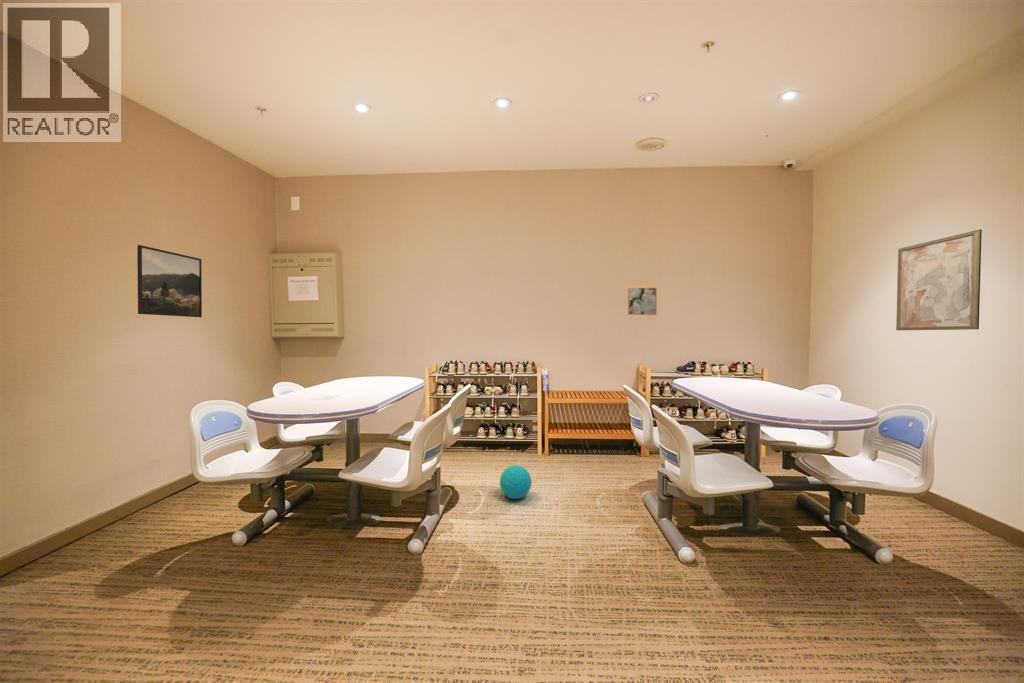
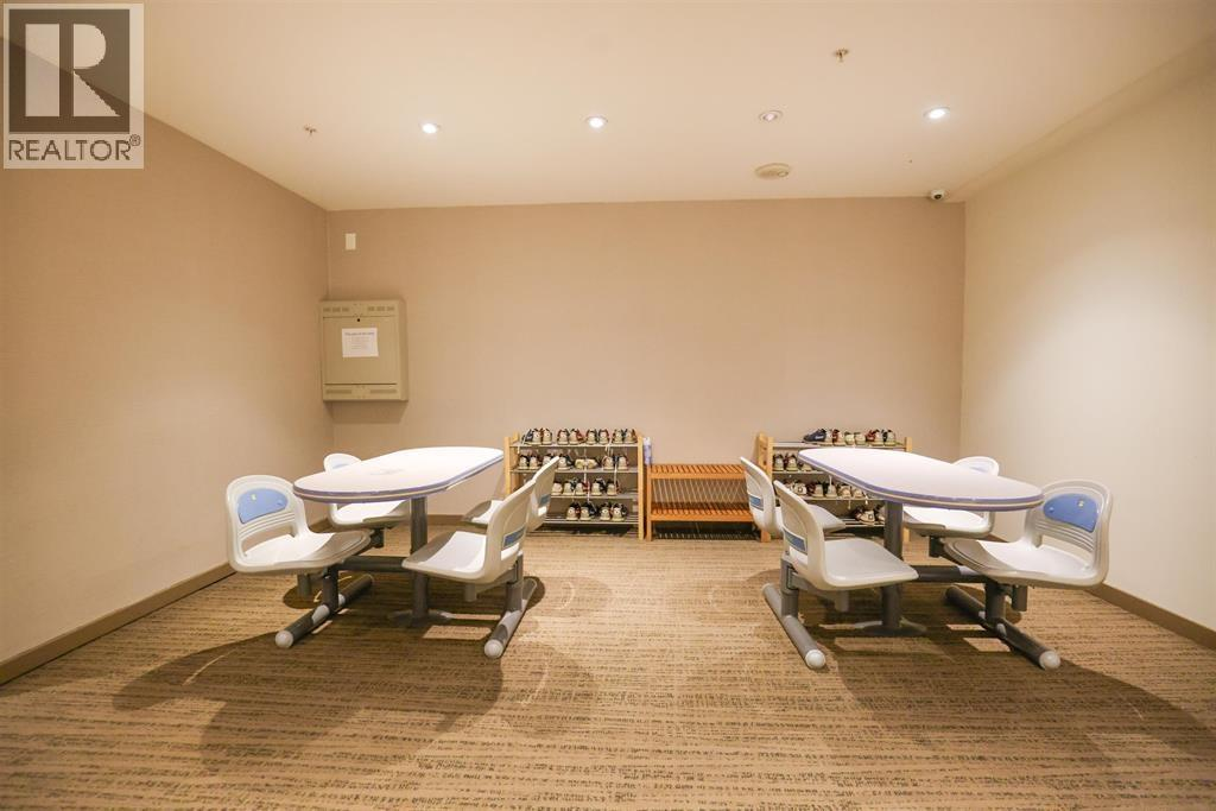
- wall art (934, 285)
- ball (515, 481)
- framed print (172, 284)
- wall art (642, 301)
